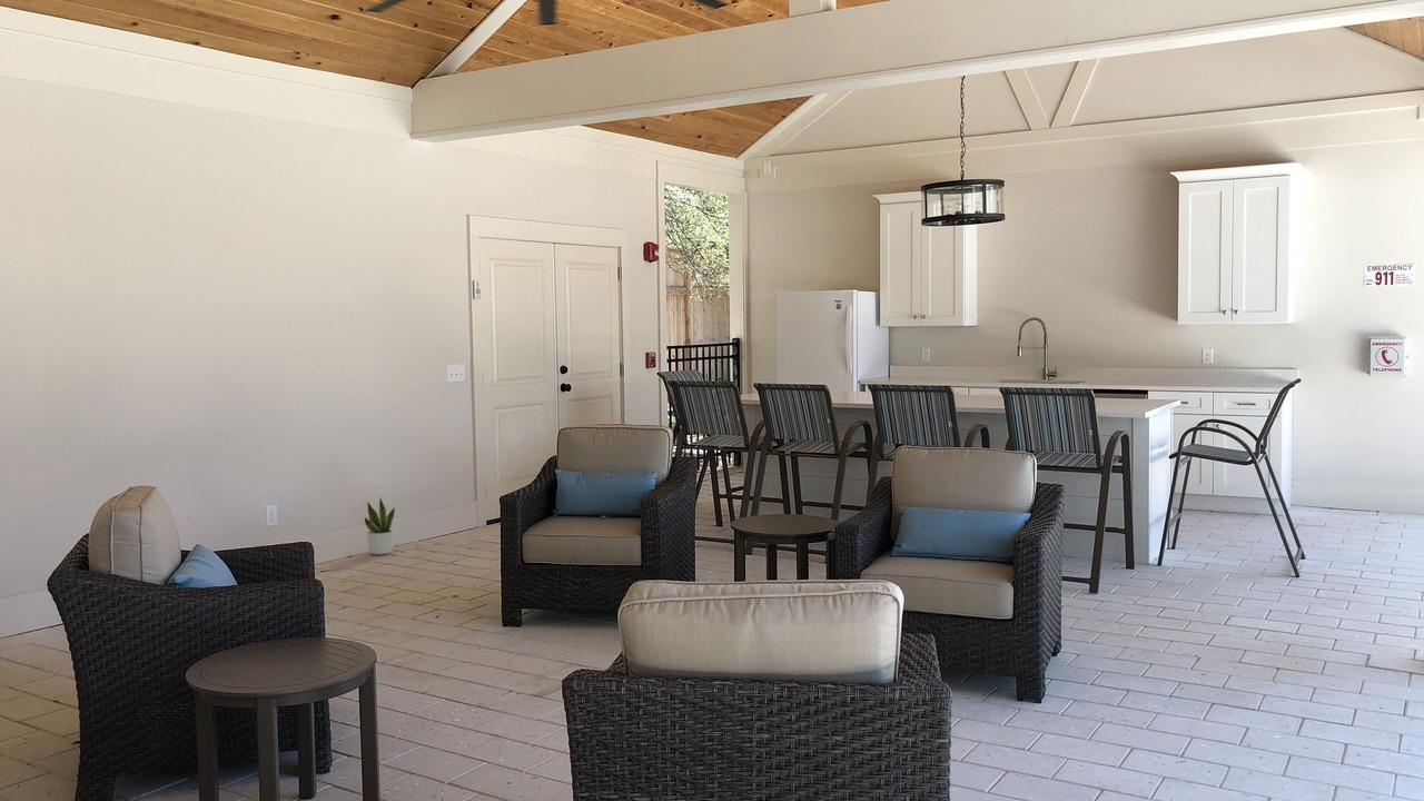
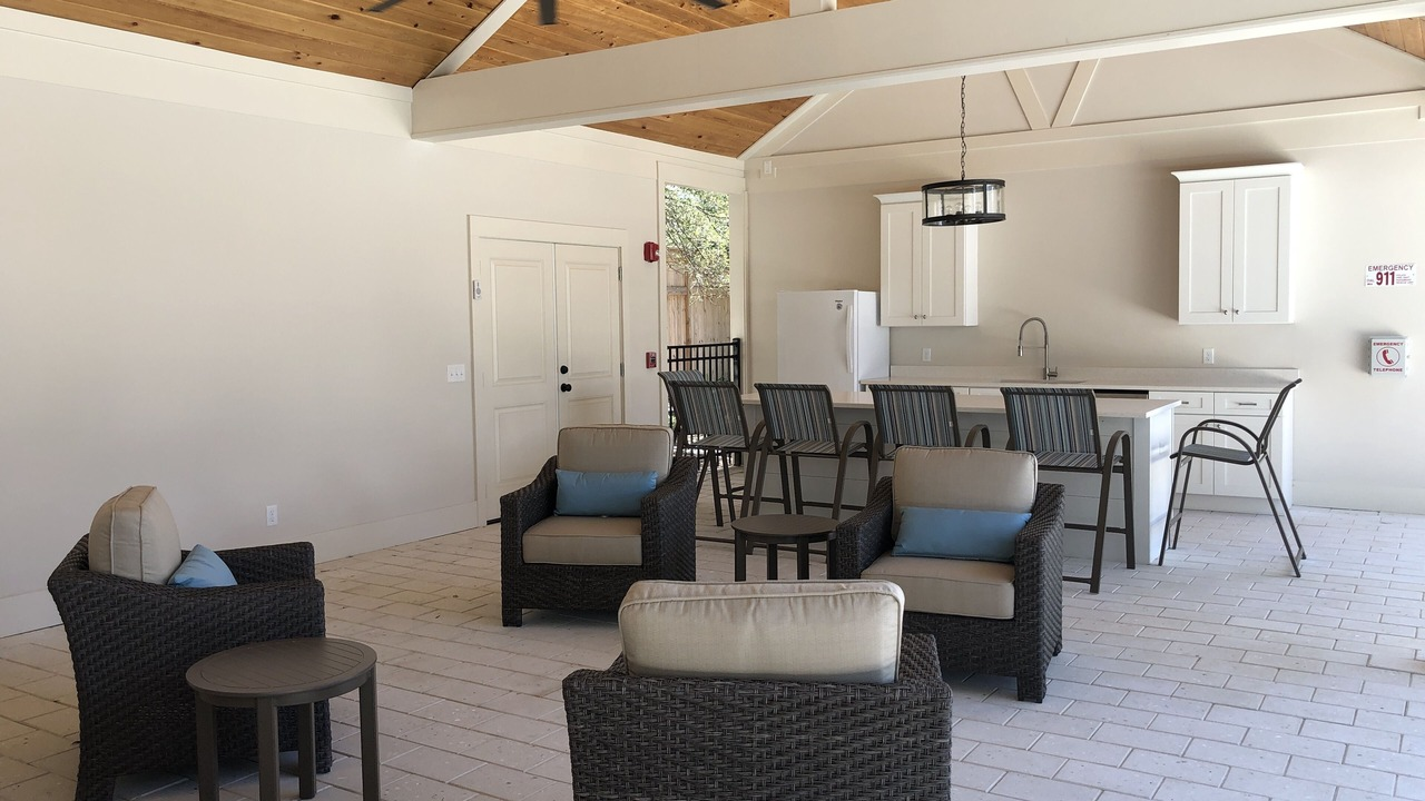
- potted plant (380, 523)
